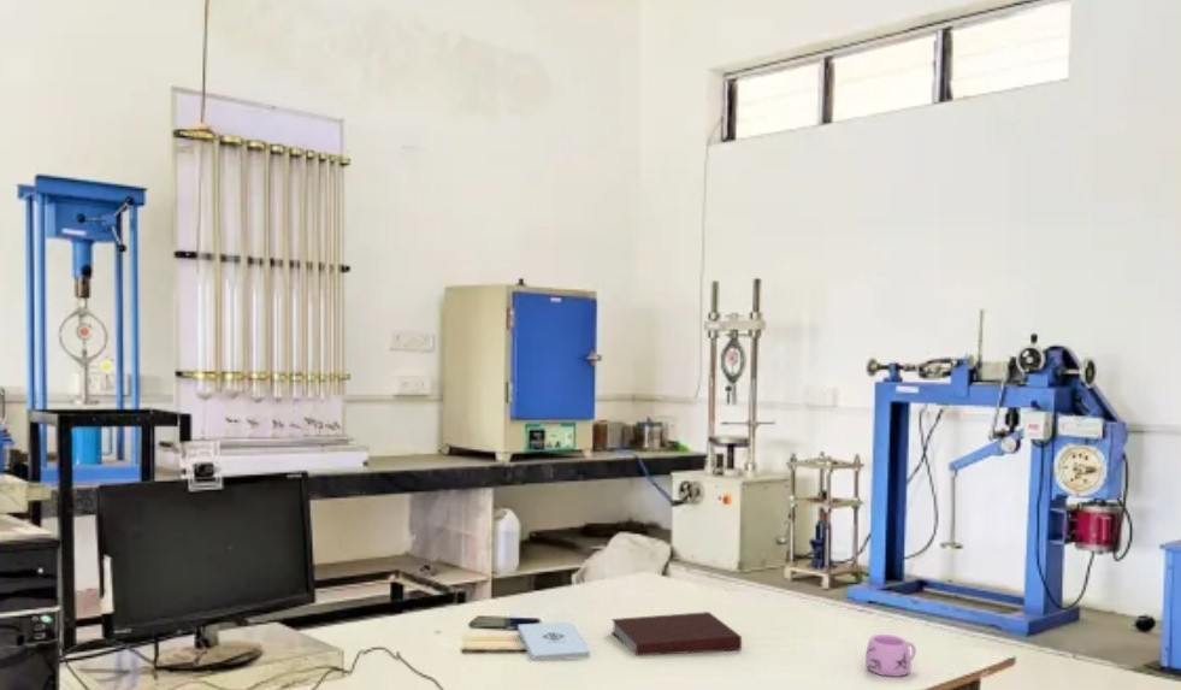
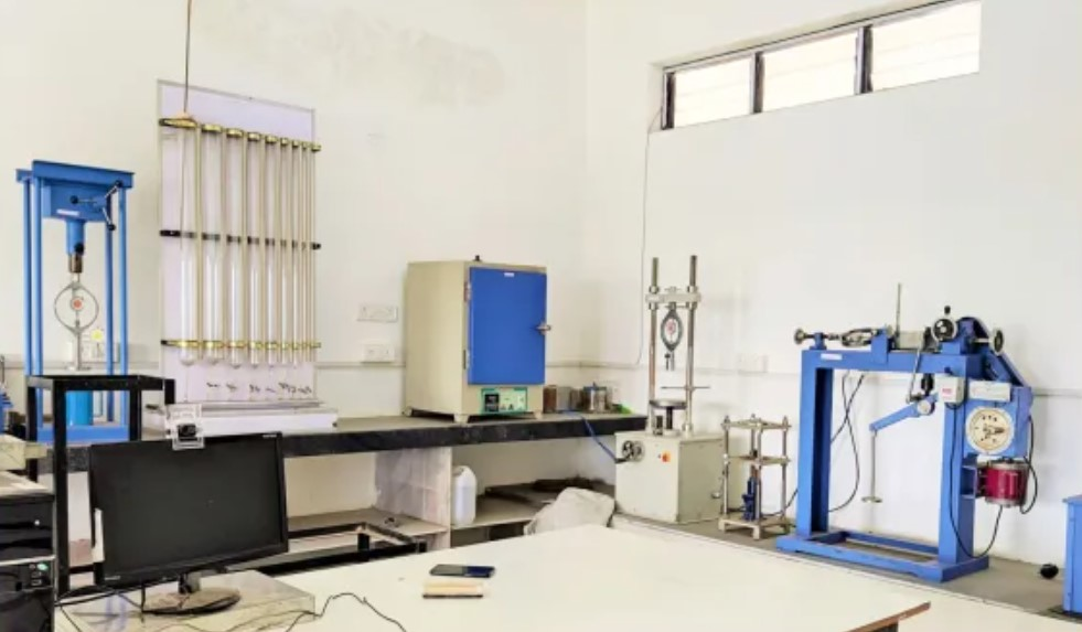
- mug (892, 654)
- notebook (674, 633)
- notepad (553, 641)
